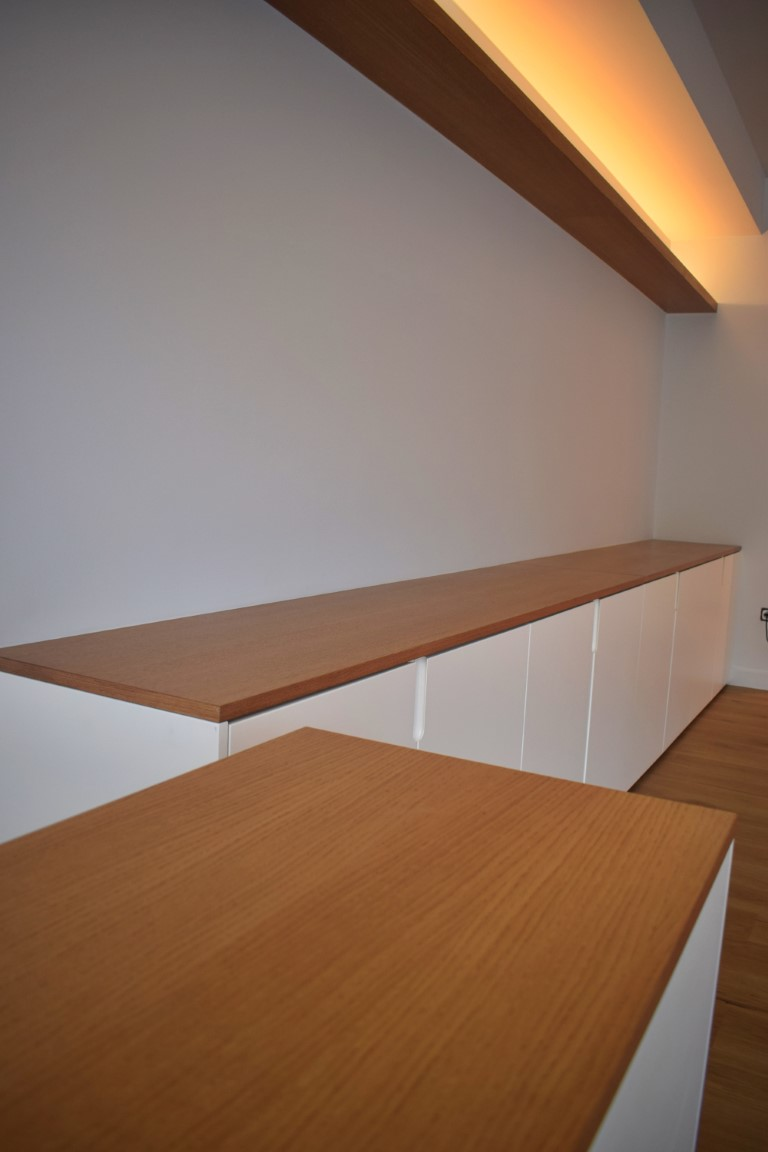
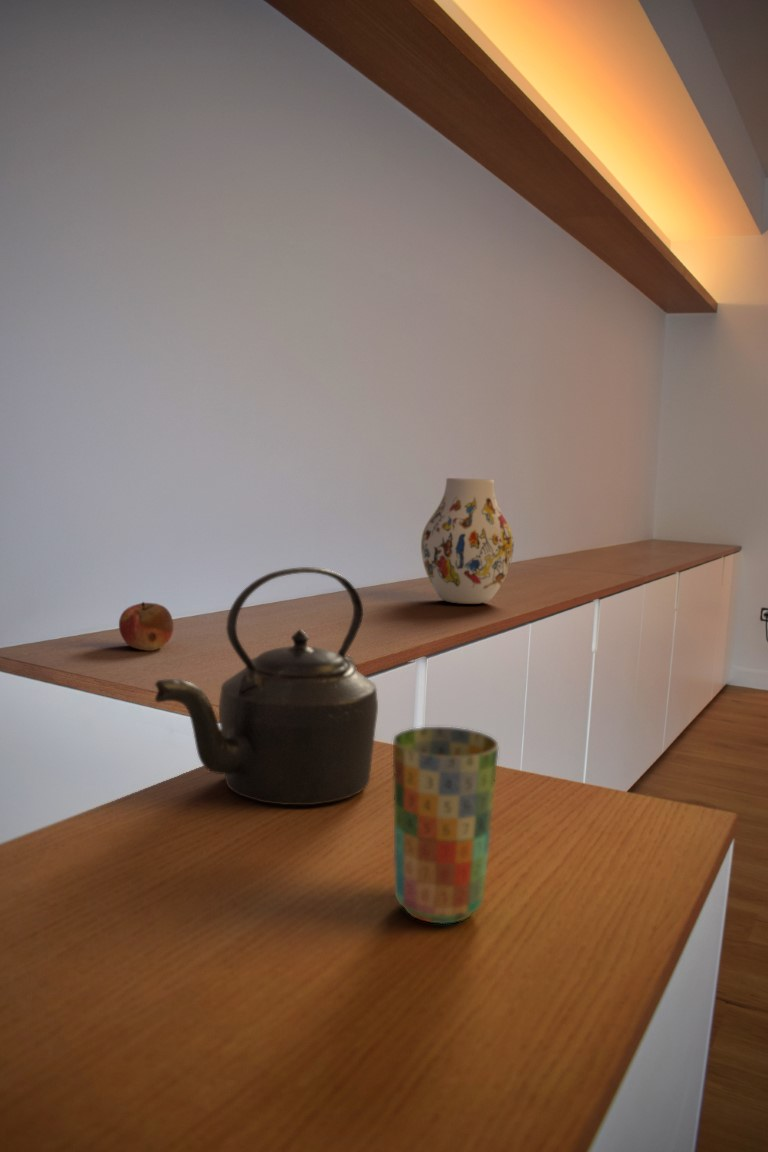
+ vase (467, 541)
+ fruit (146, 625)
+ kettle (267, 681)
+ cup (442, 824)
